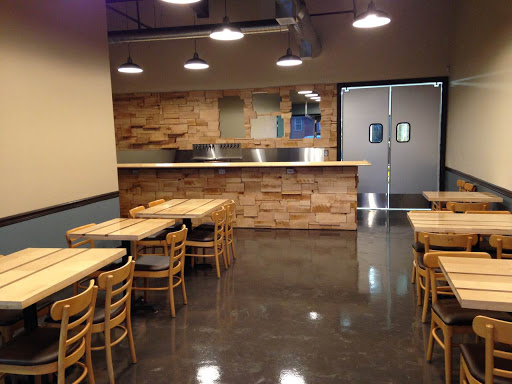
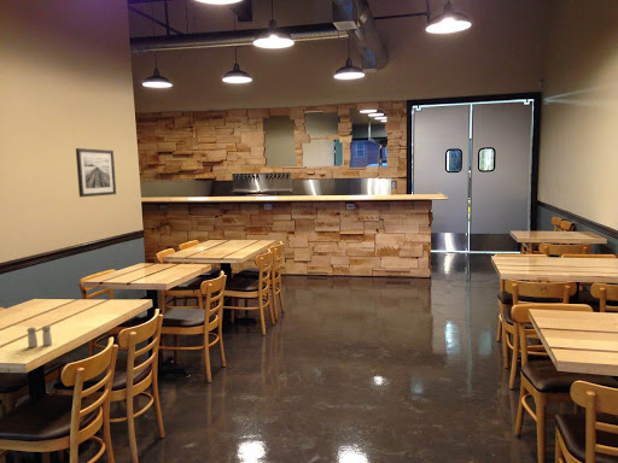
+ wall art (97, 172)
+ salt and pepper shaker (42, 335)
